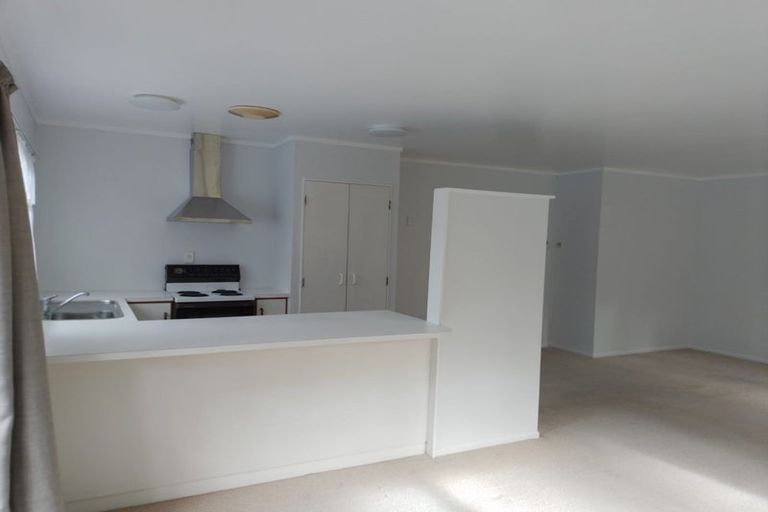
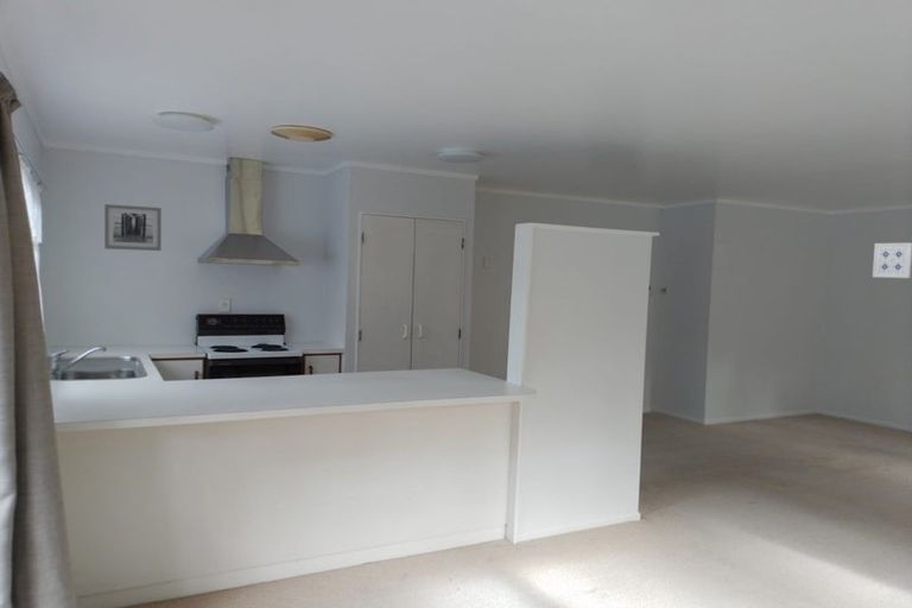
+ wall art (892, 260)
+ wall art (133, 228)
